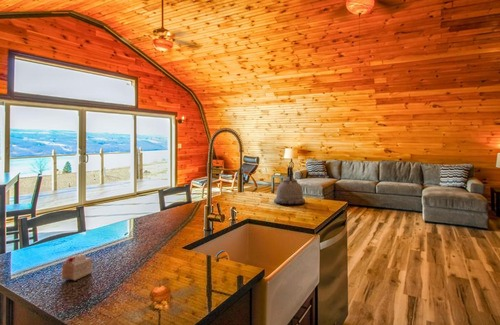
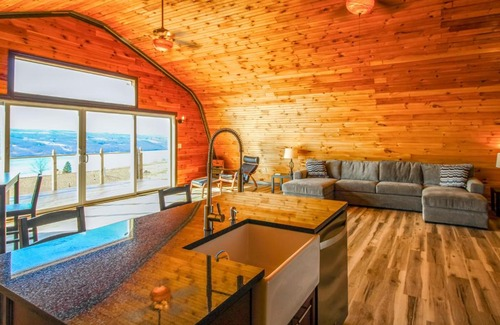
- cake slice (77, 265)
- kettle (288, 184)
